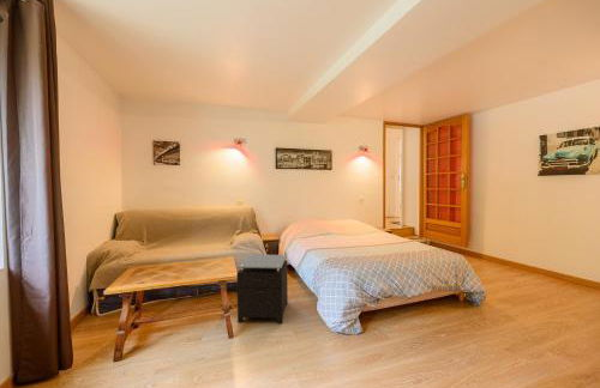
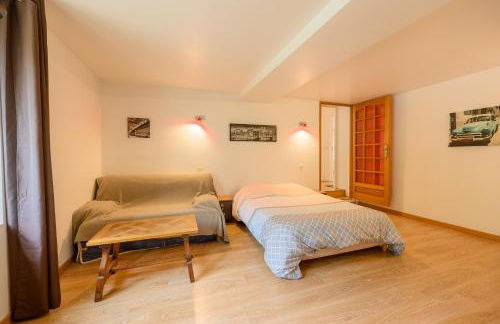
- nightstand (264, 285)
